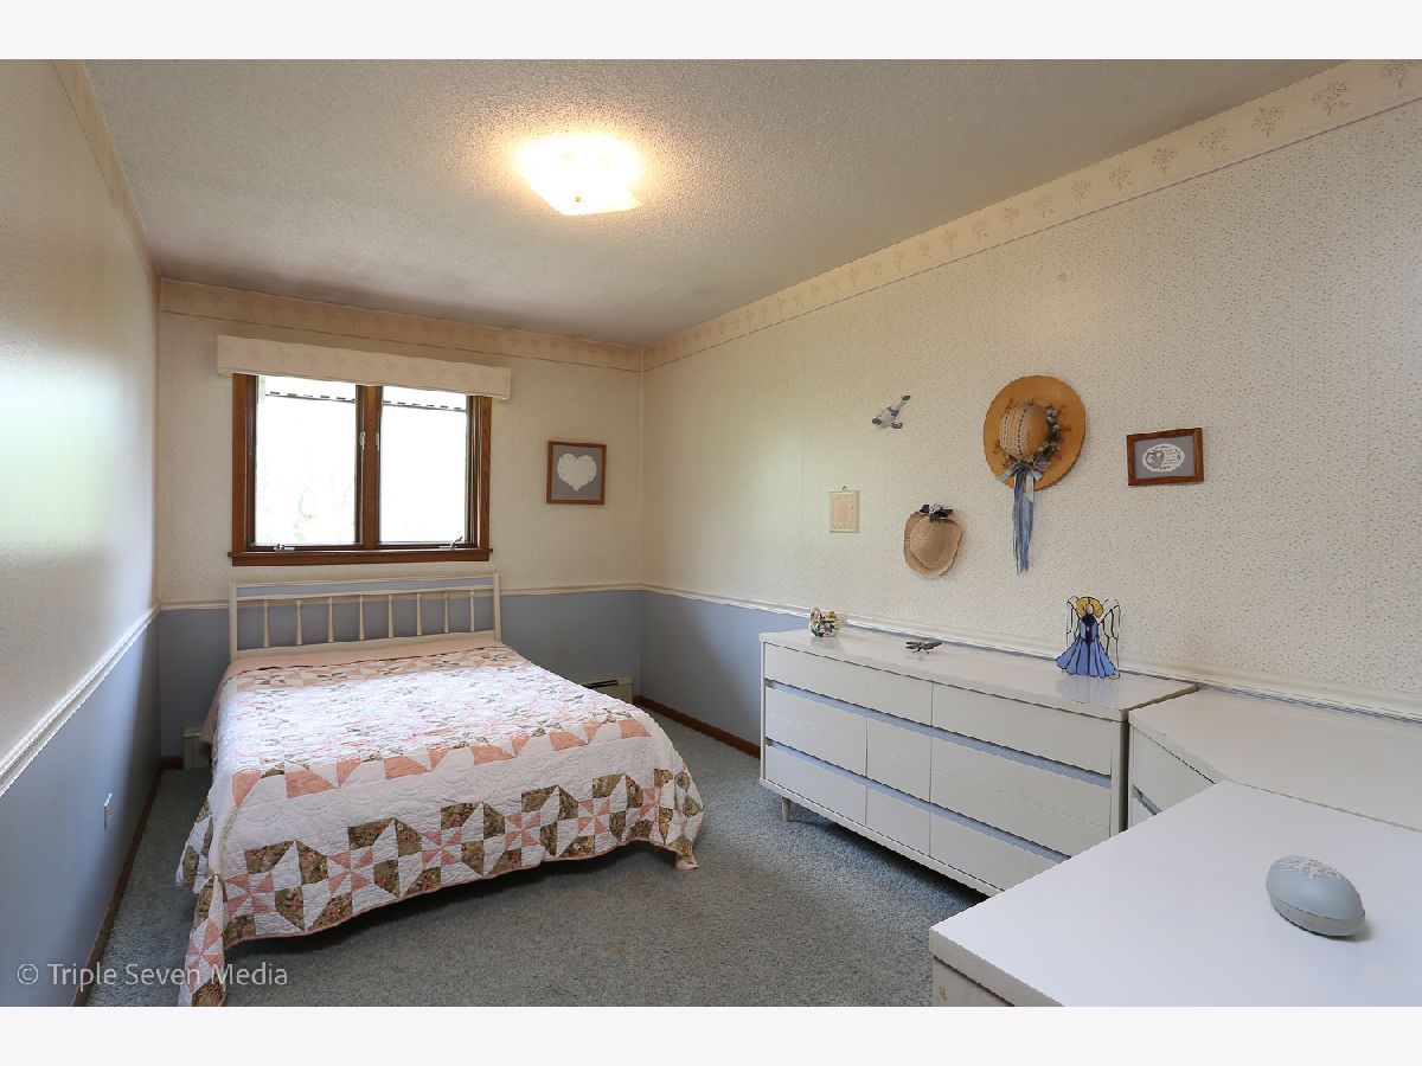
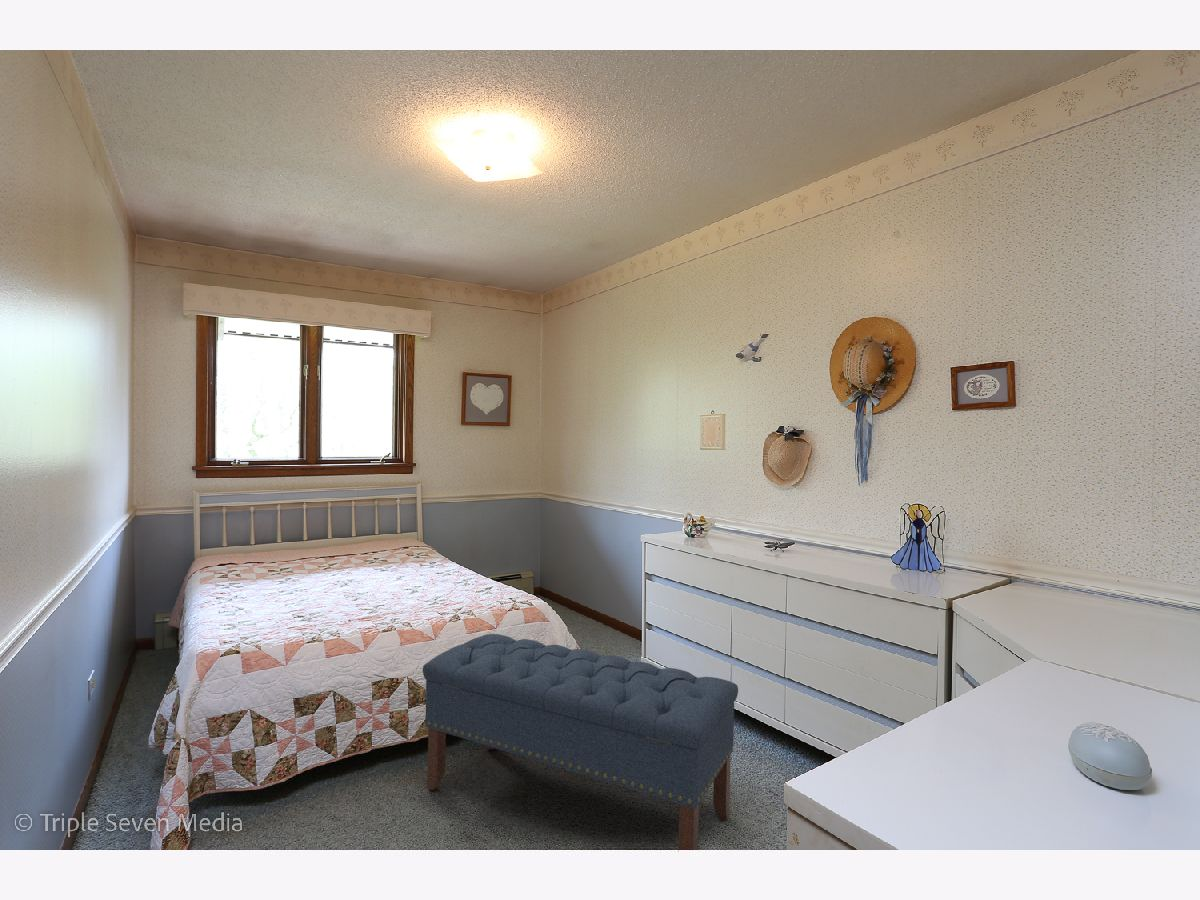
+ bench (574, 733)
